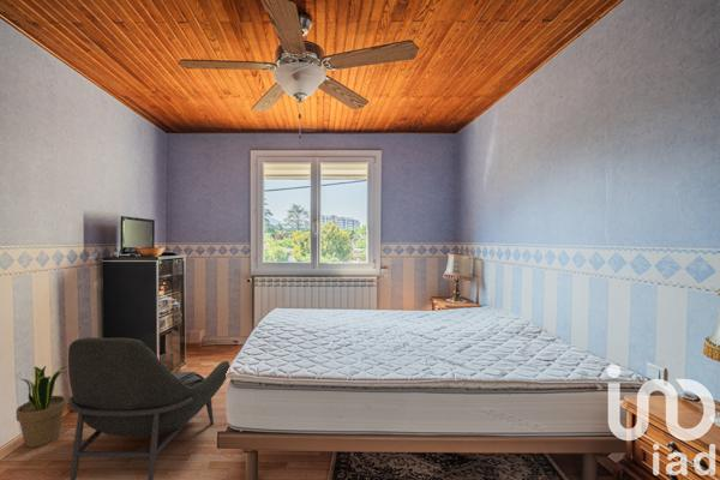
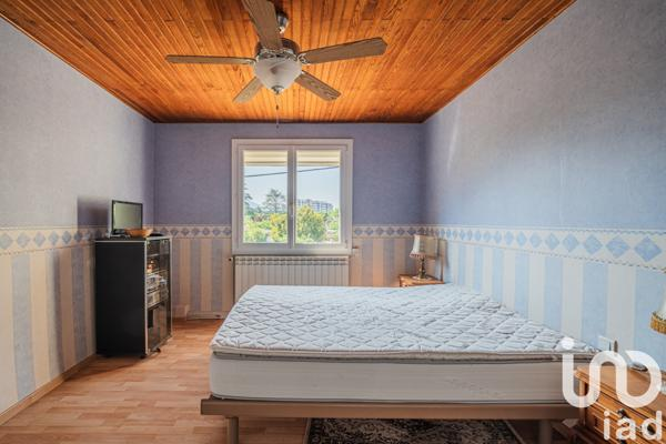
- potted plant (46, 401)
- armchair (150, 383)
